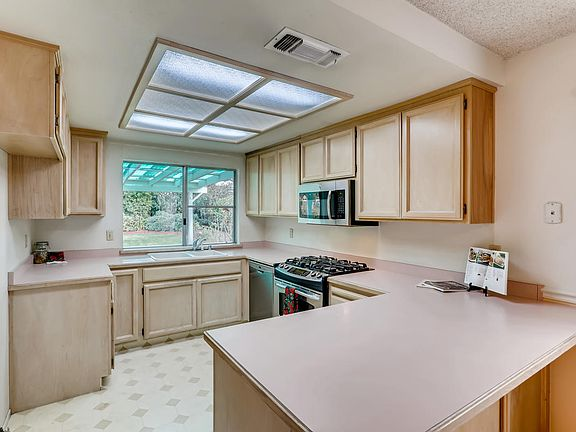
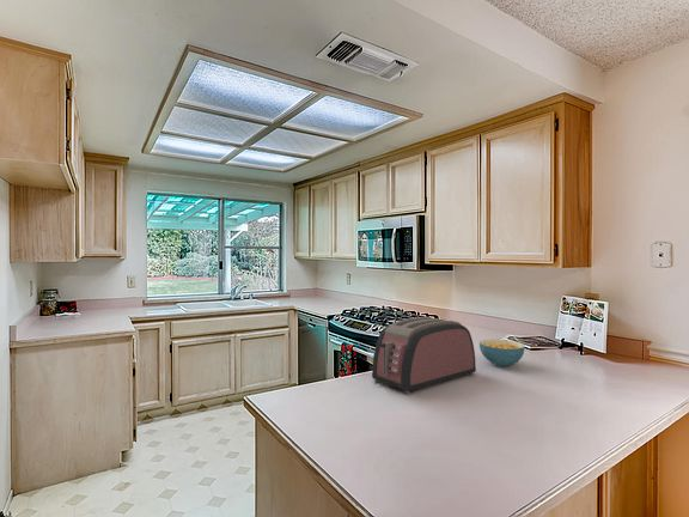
+ toaster (422, 348)
+ cereal bowl (501, 354)
